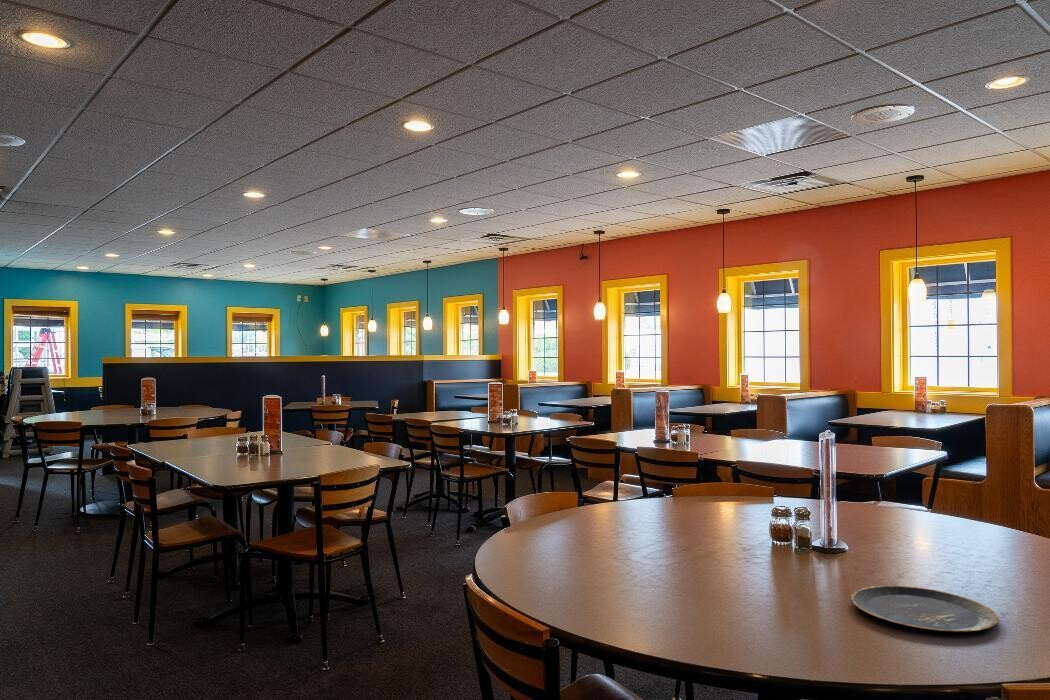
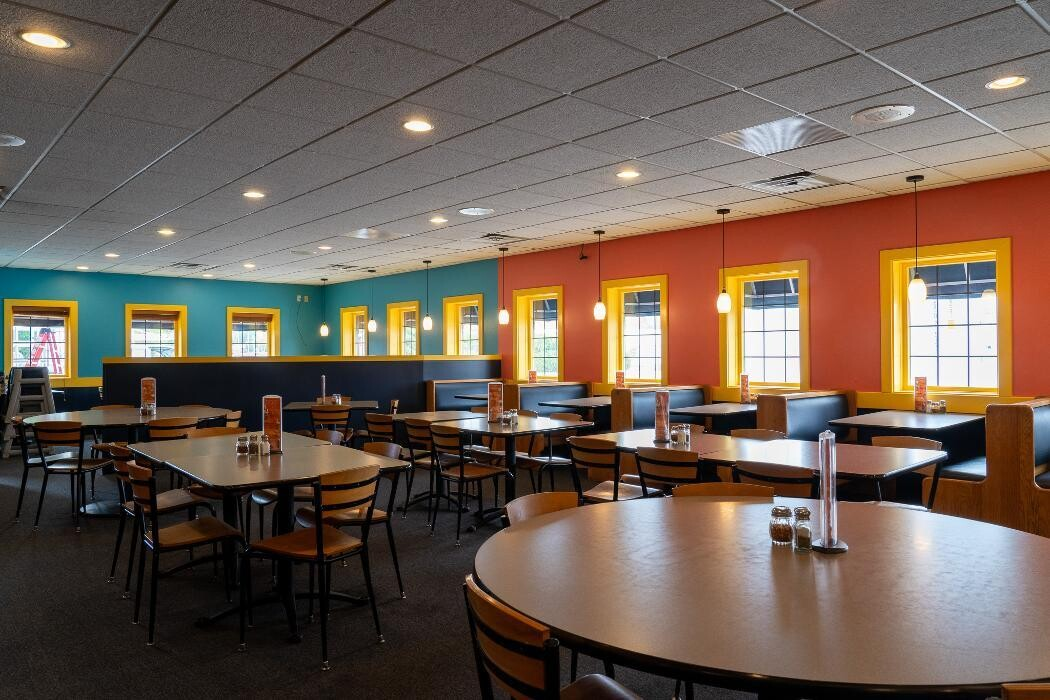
- plate (921, 609)
